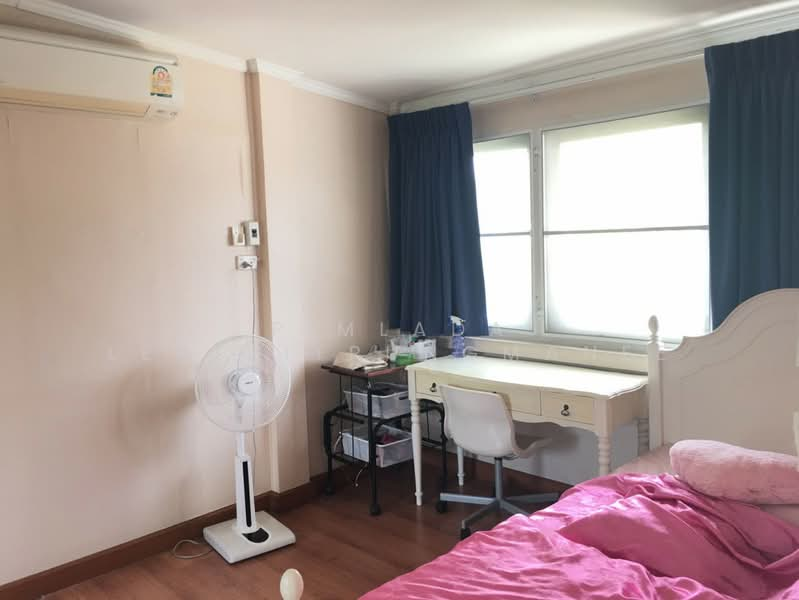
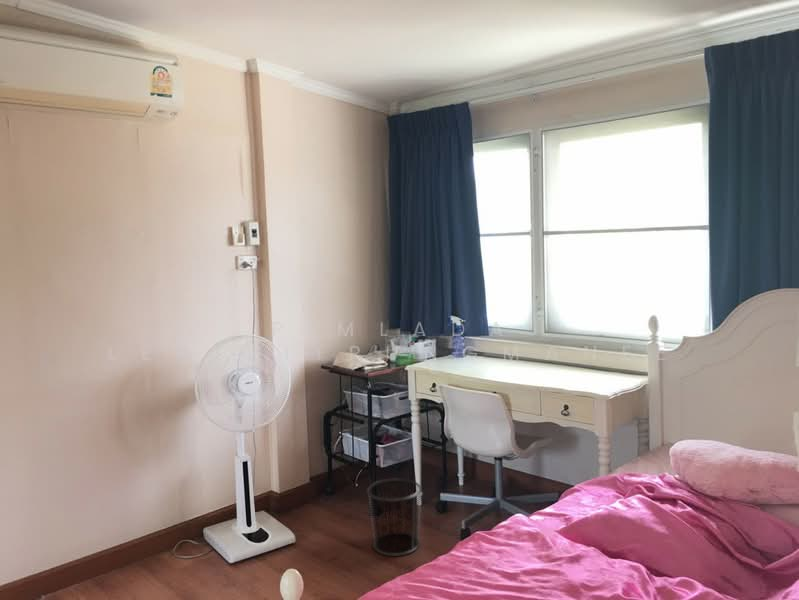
+ waste bin (395, 517)
